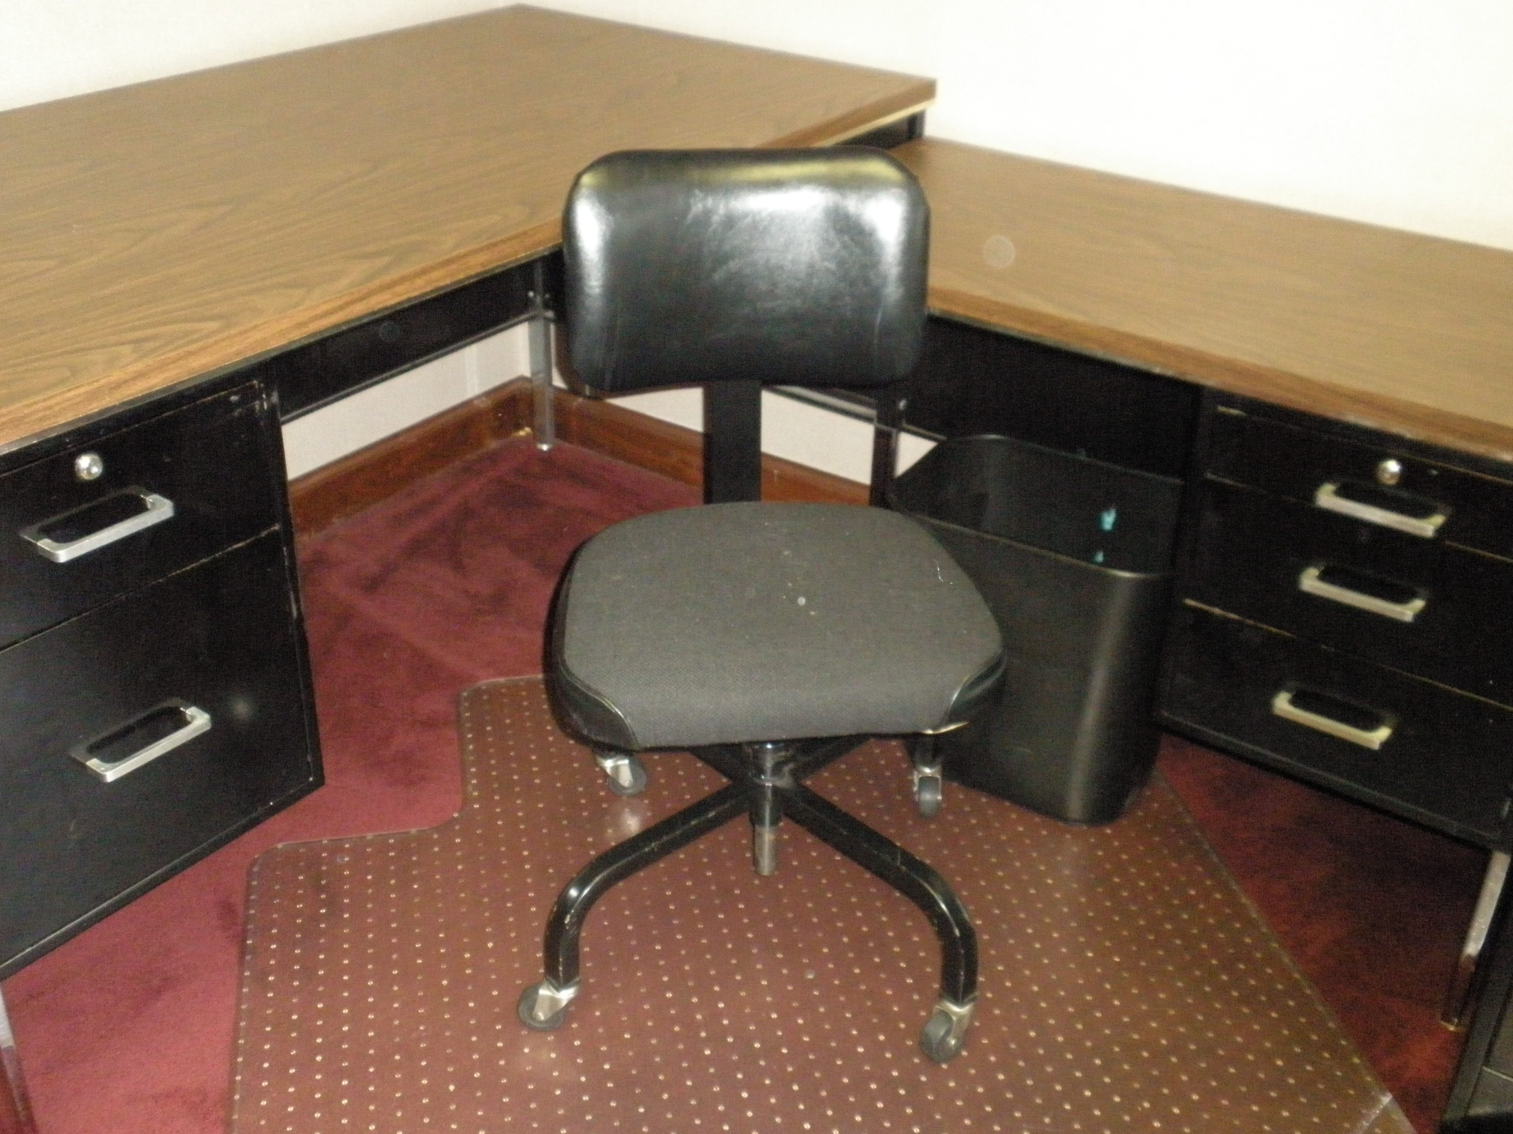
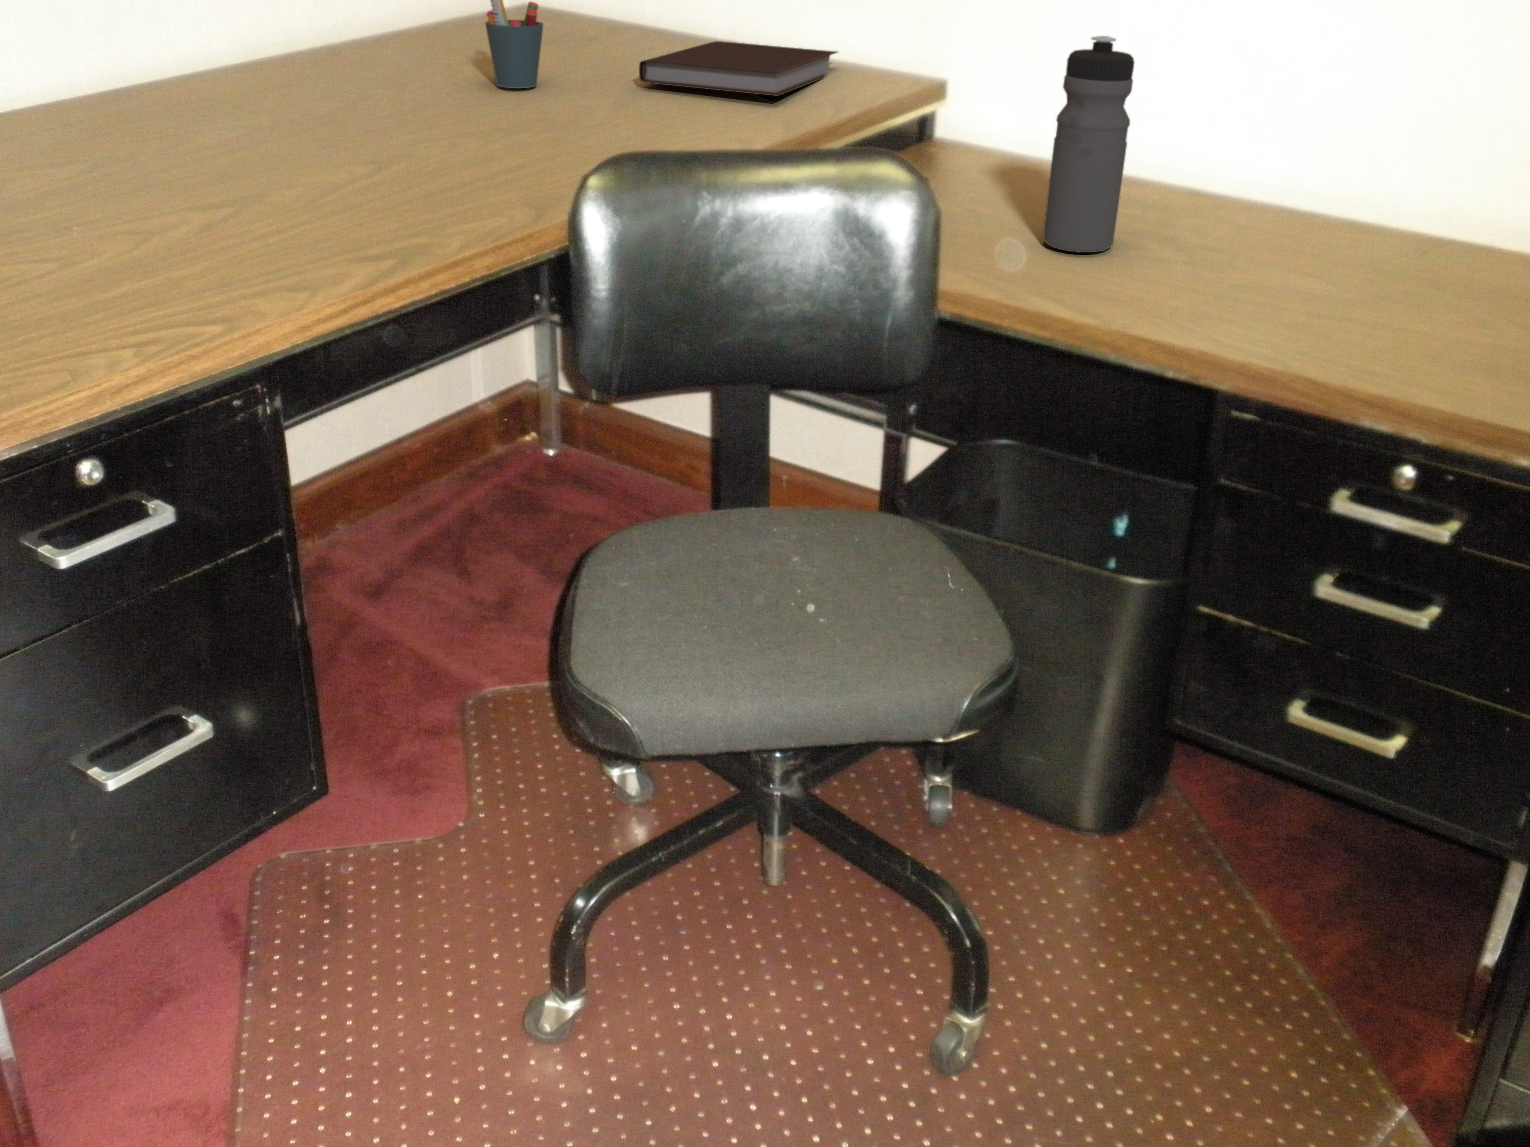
+ pen holder (514, 37)
+ notebook (742, 66)
+ water bottle (1090, 143)
